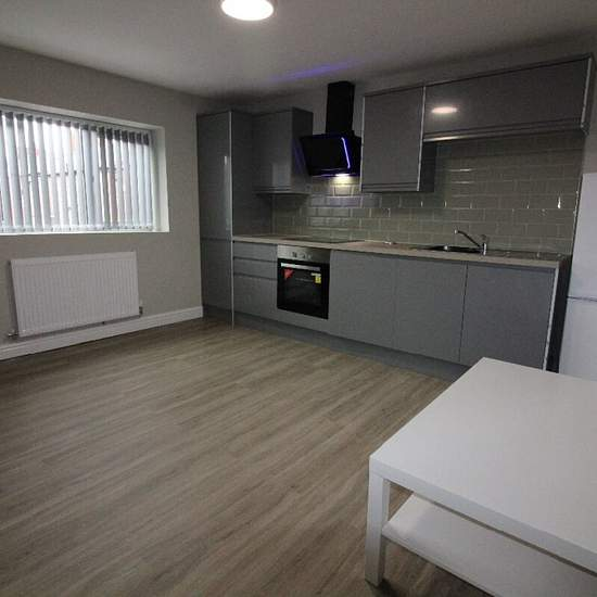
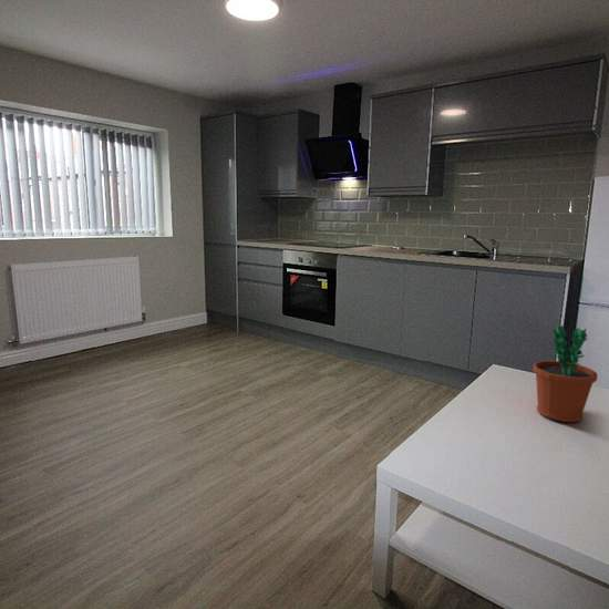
+ flower pot (564, 370)
